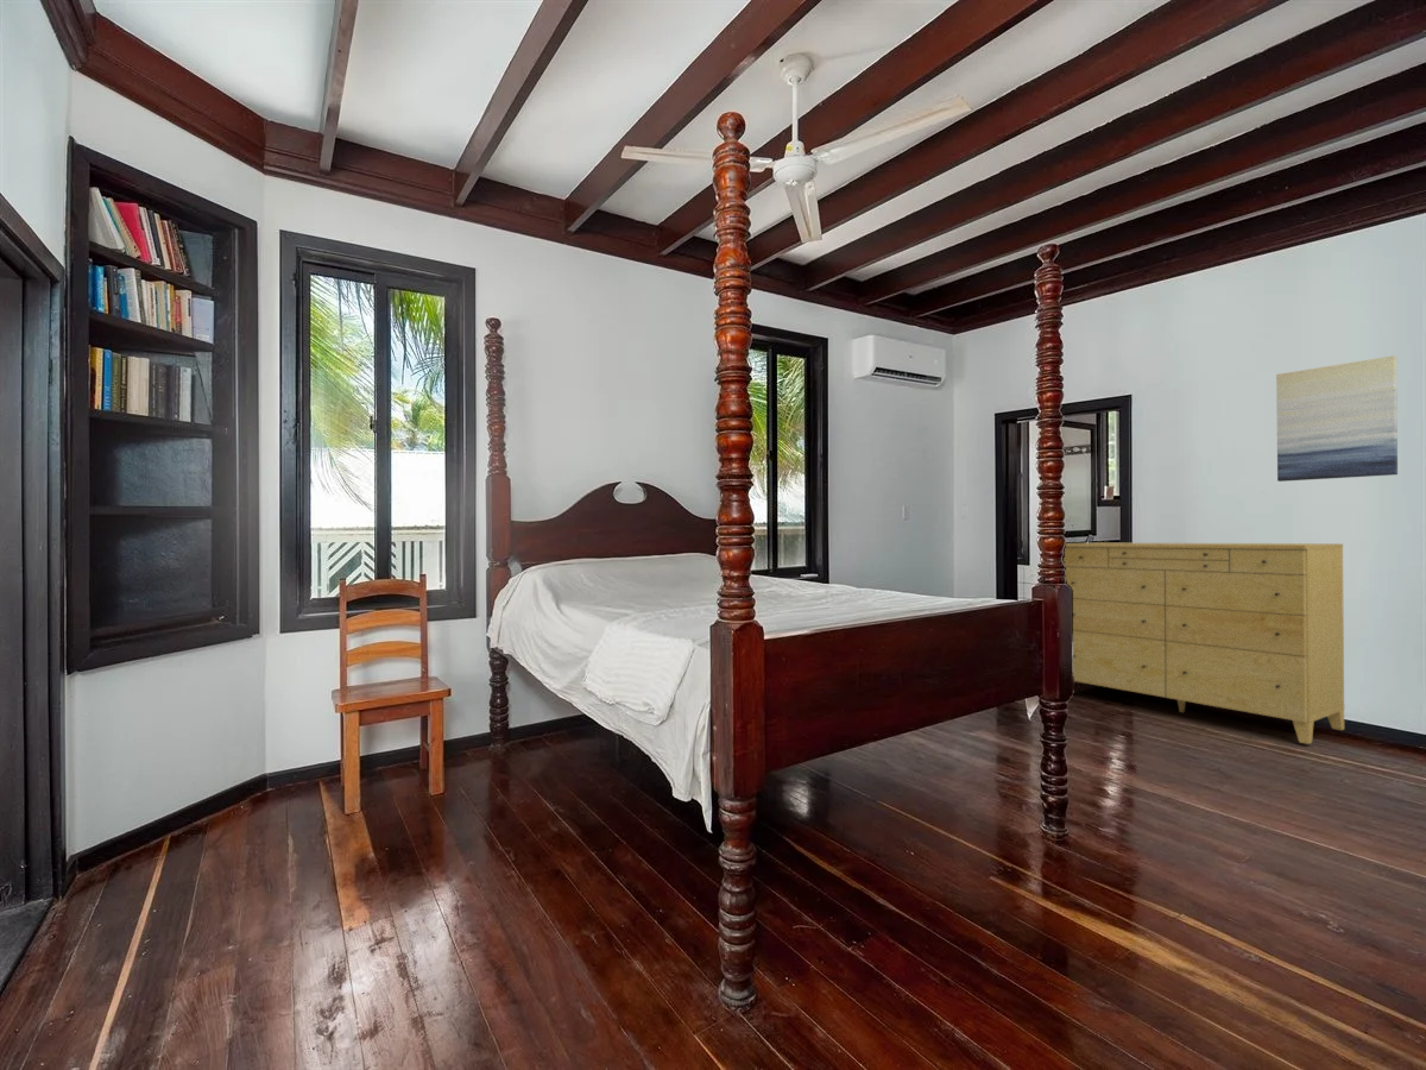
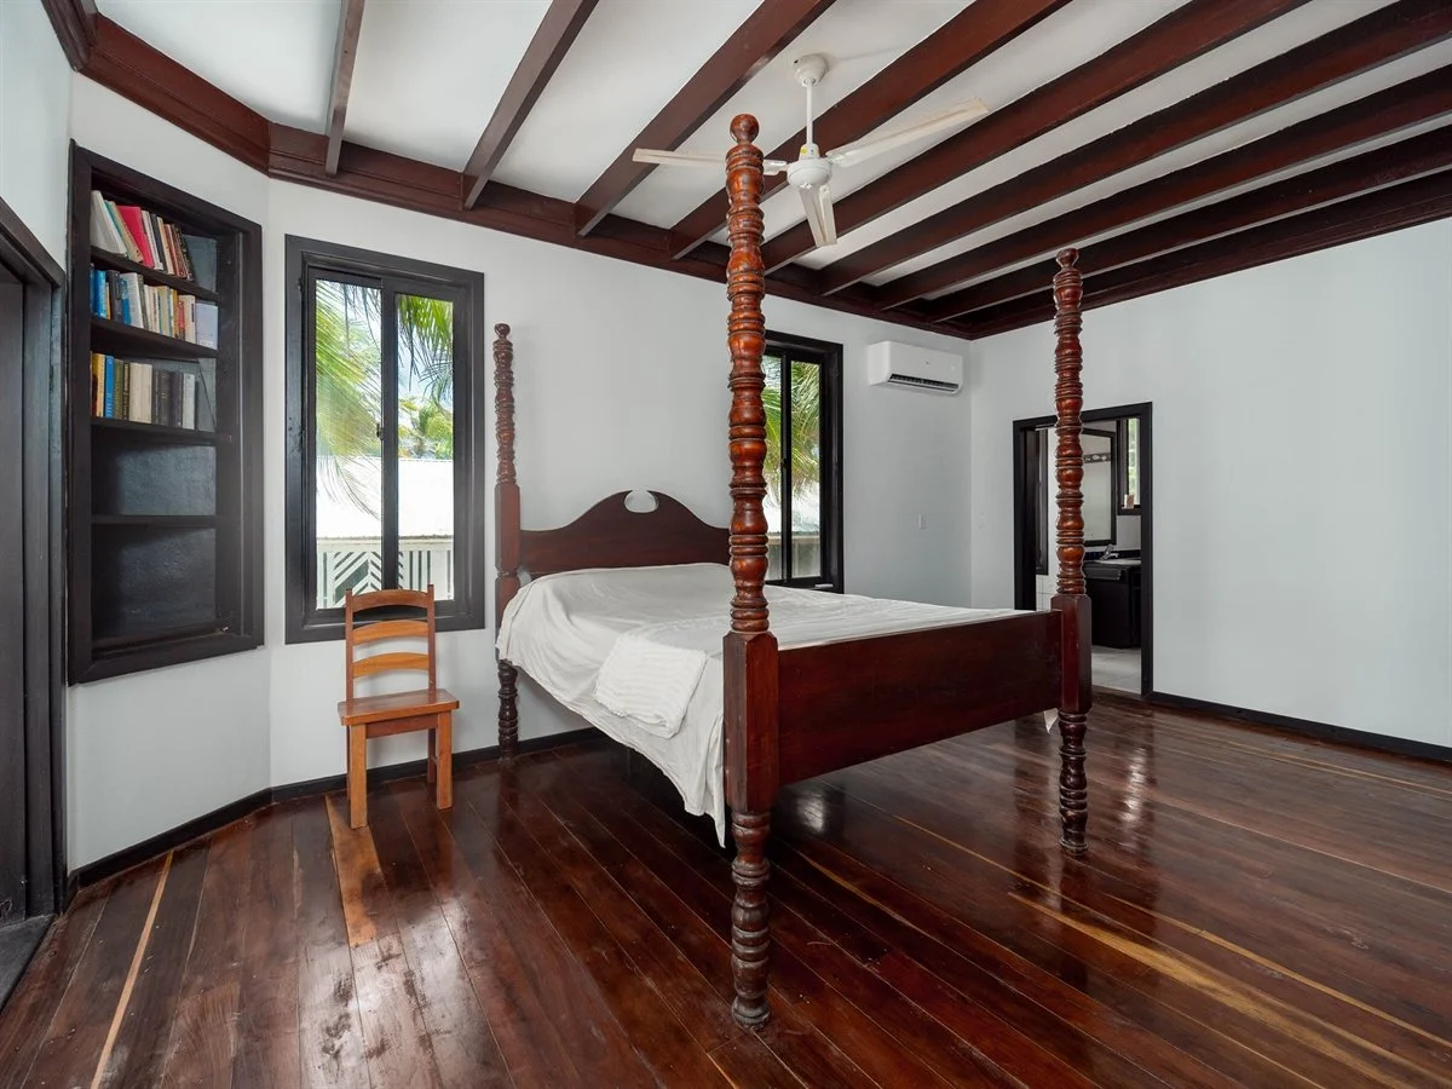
- dresser (1185, 627)
- wall art (1333, 421)
